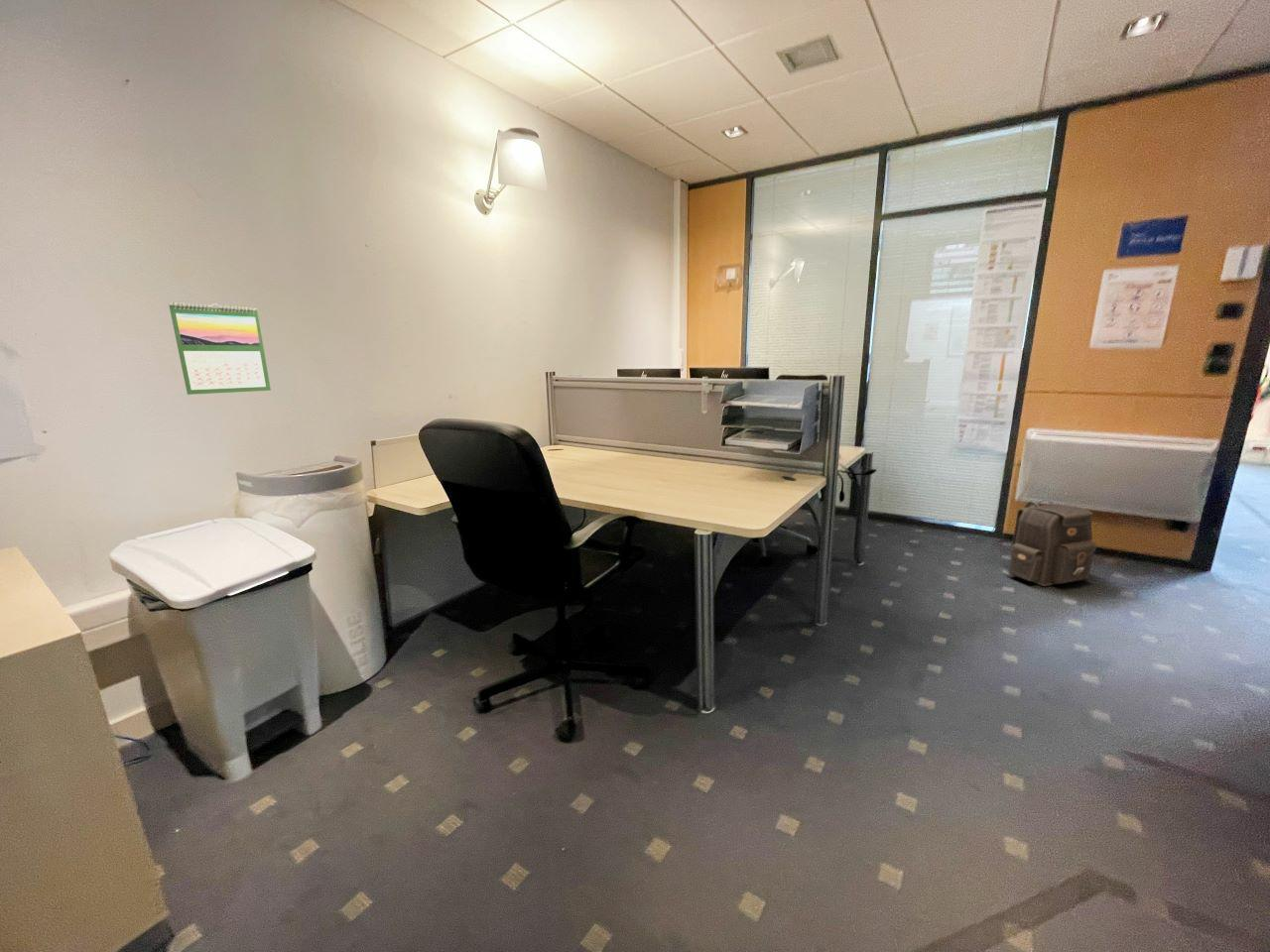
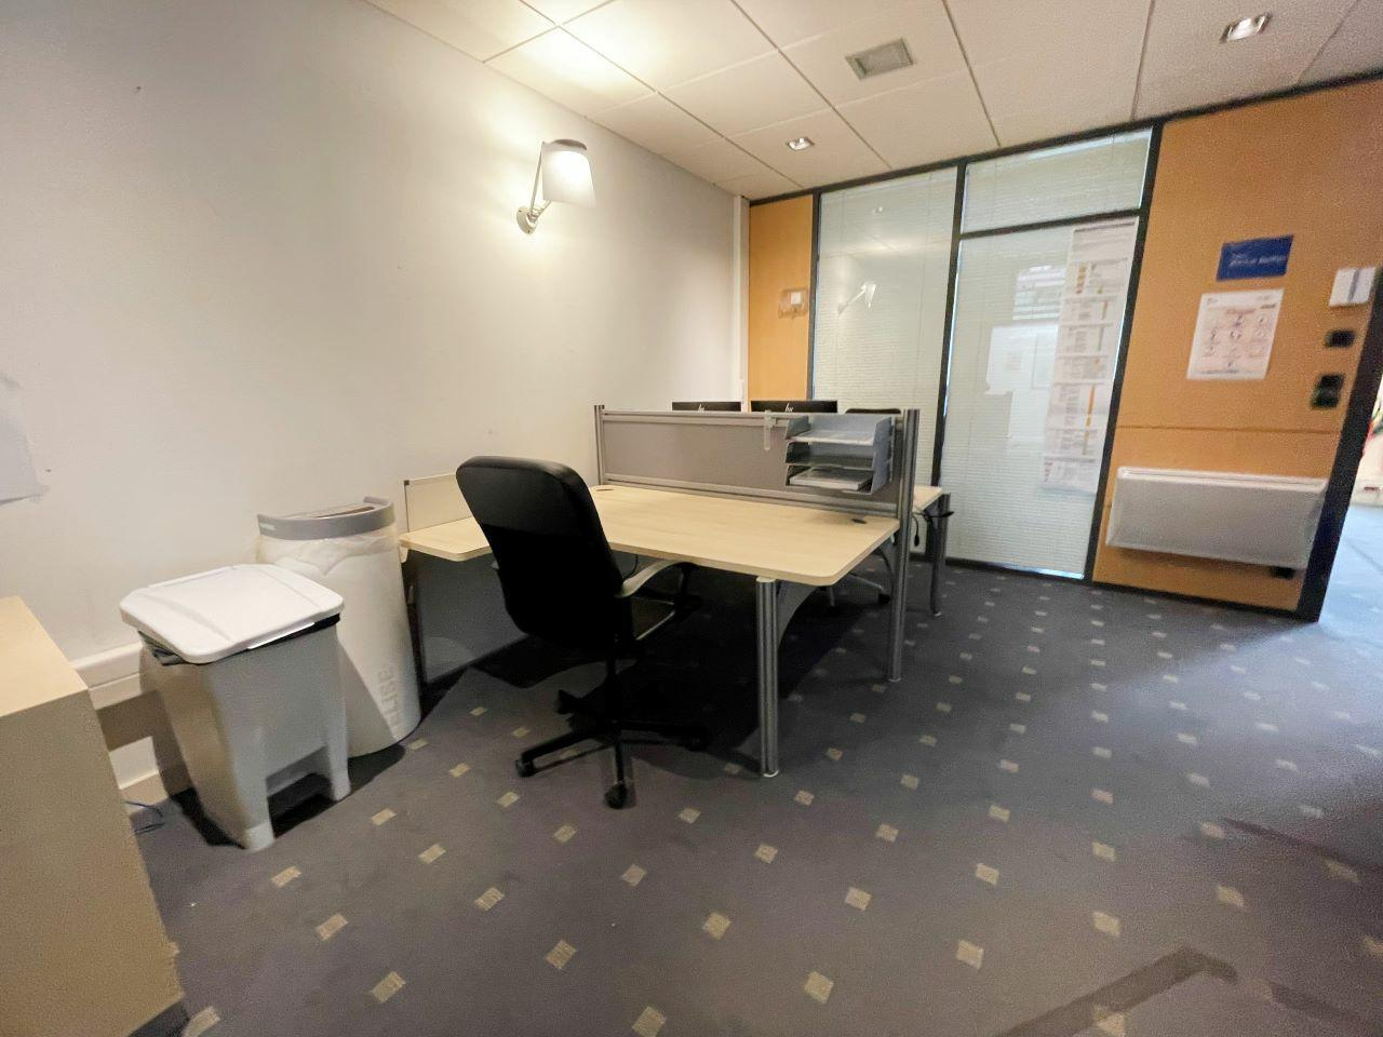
- backpack (1052, 539)
- calendar (222, 348)
